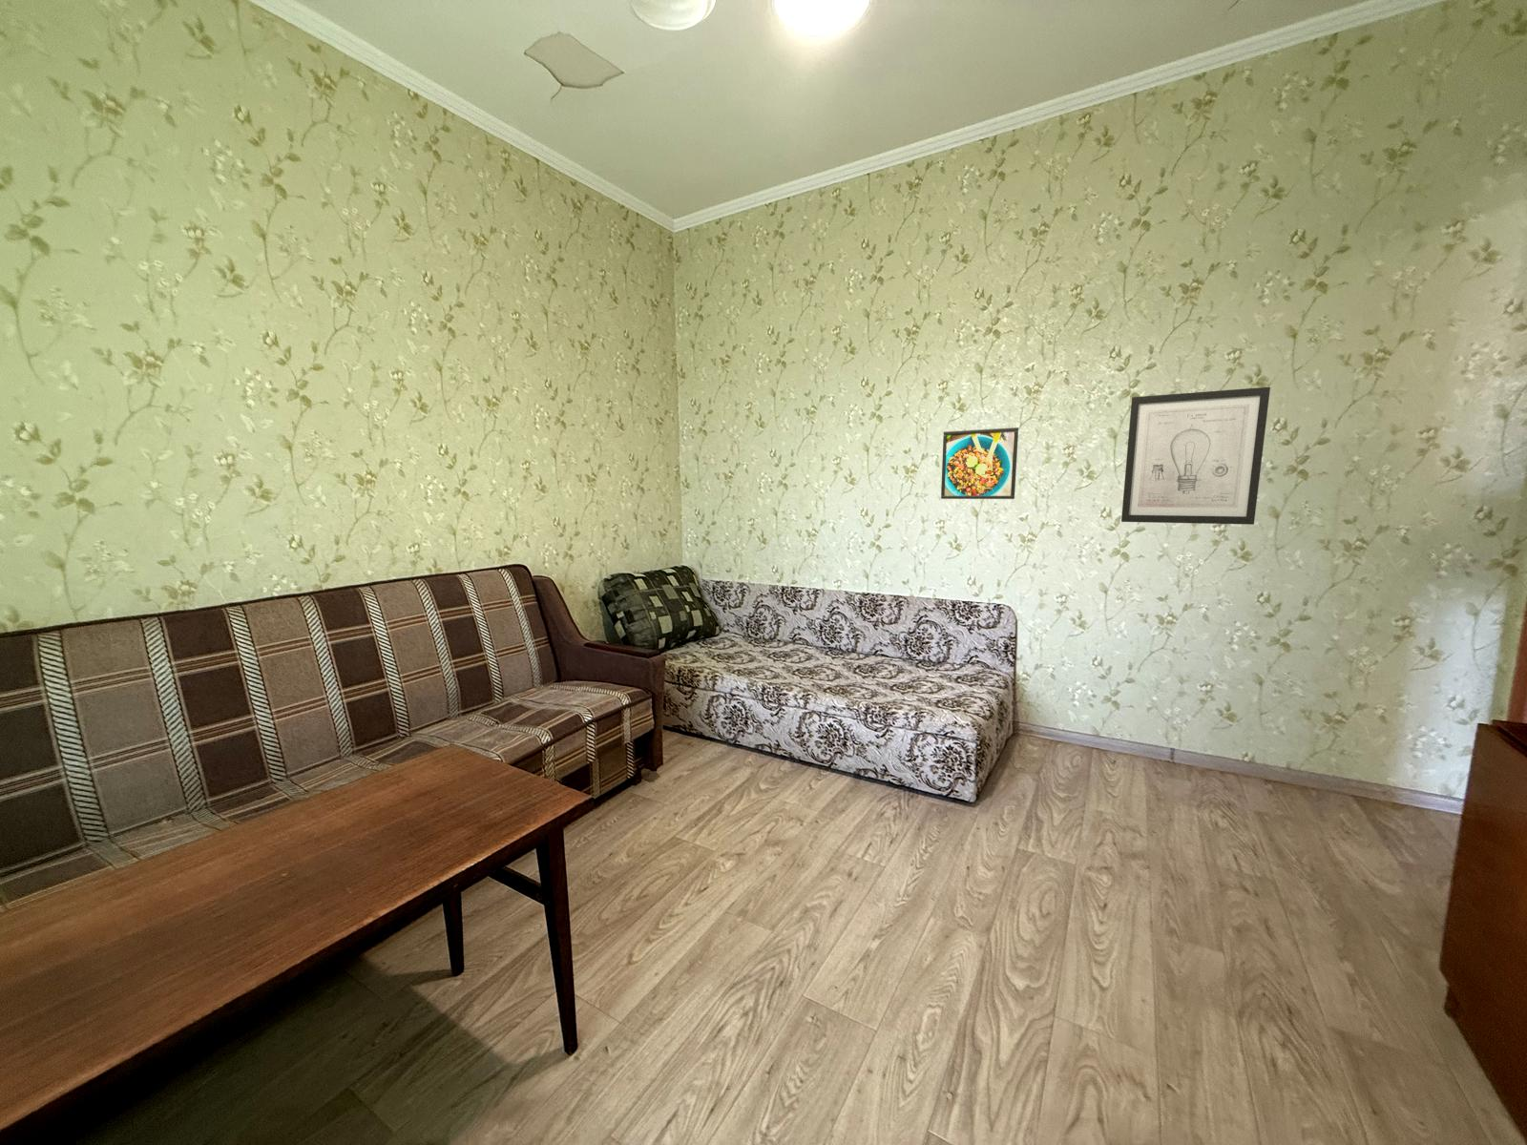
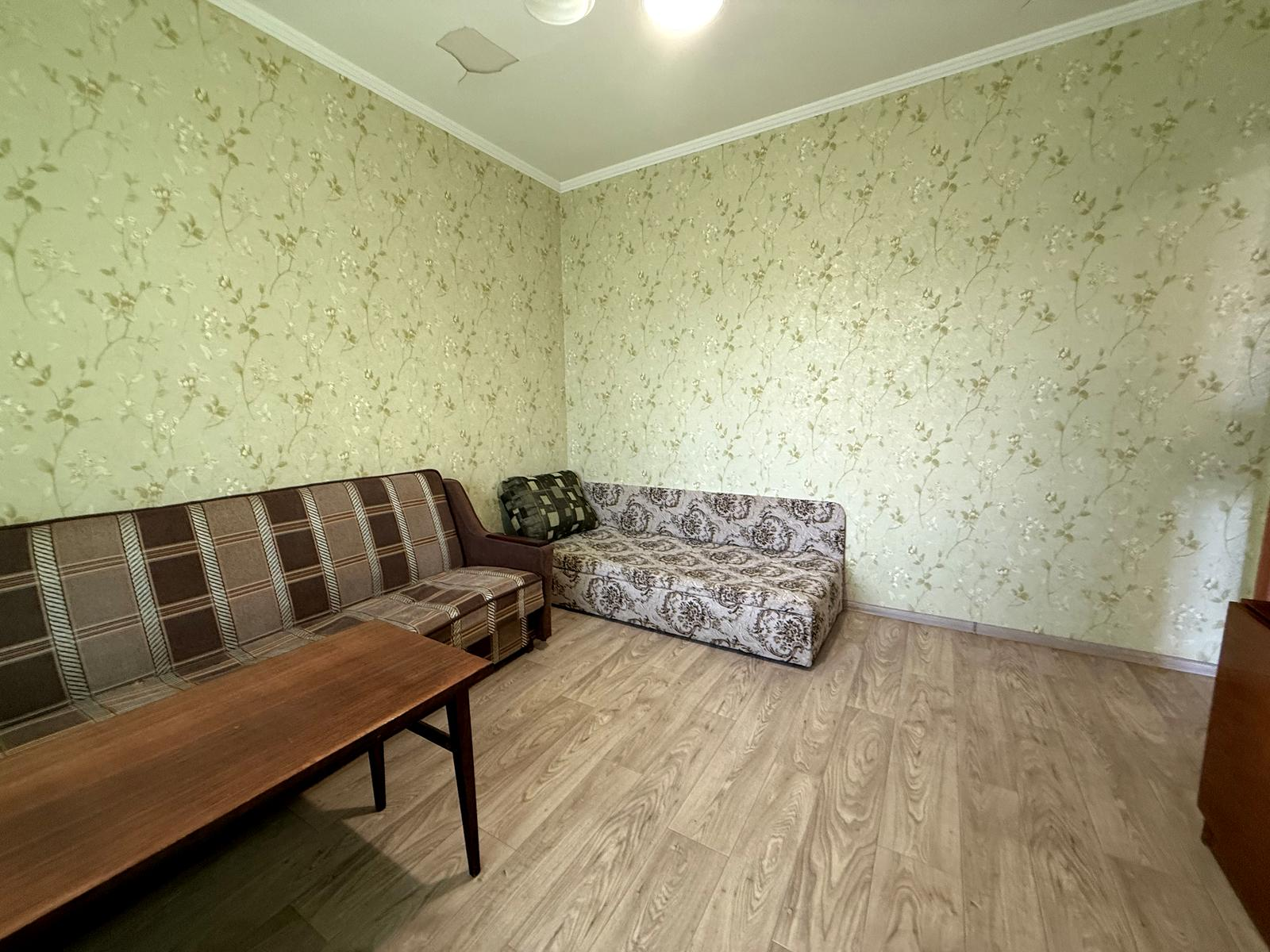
- wall art (1190, 458)
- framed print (979, 464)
